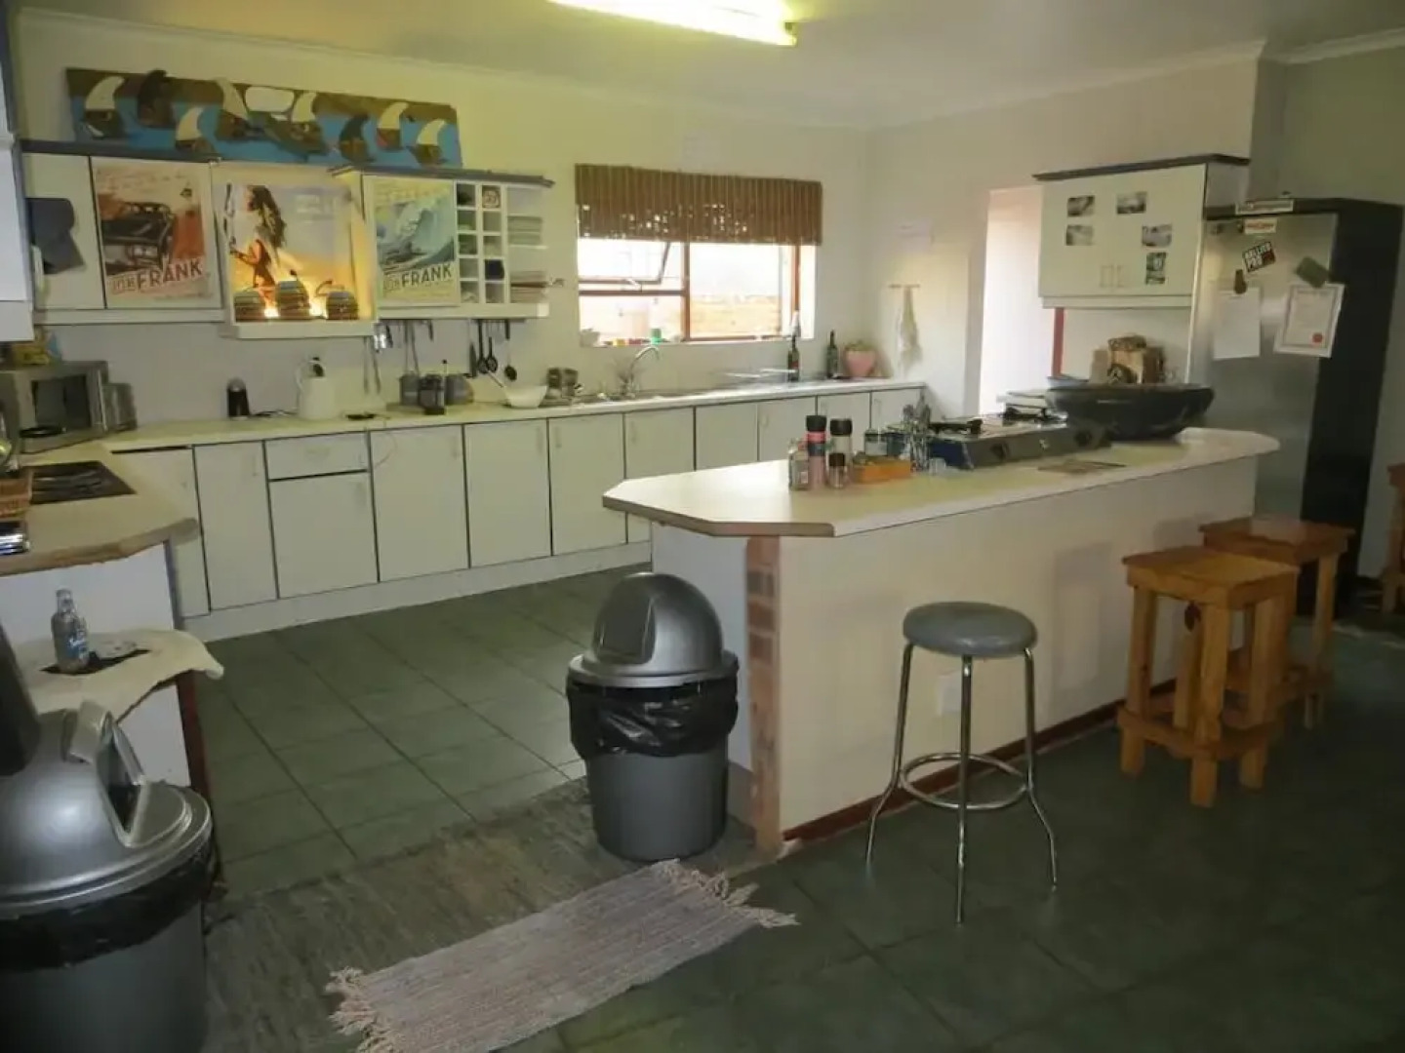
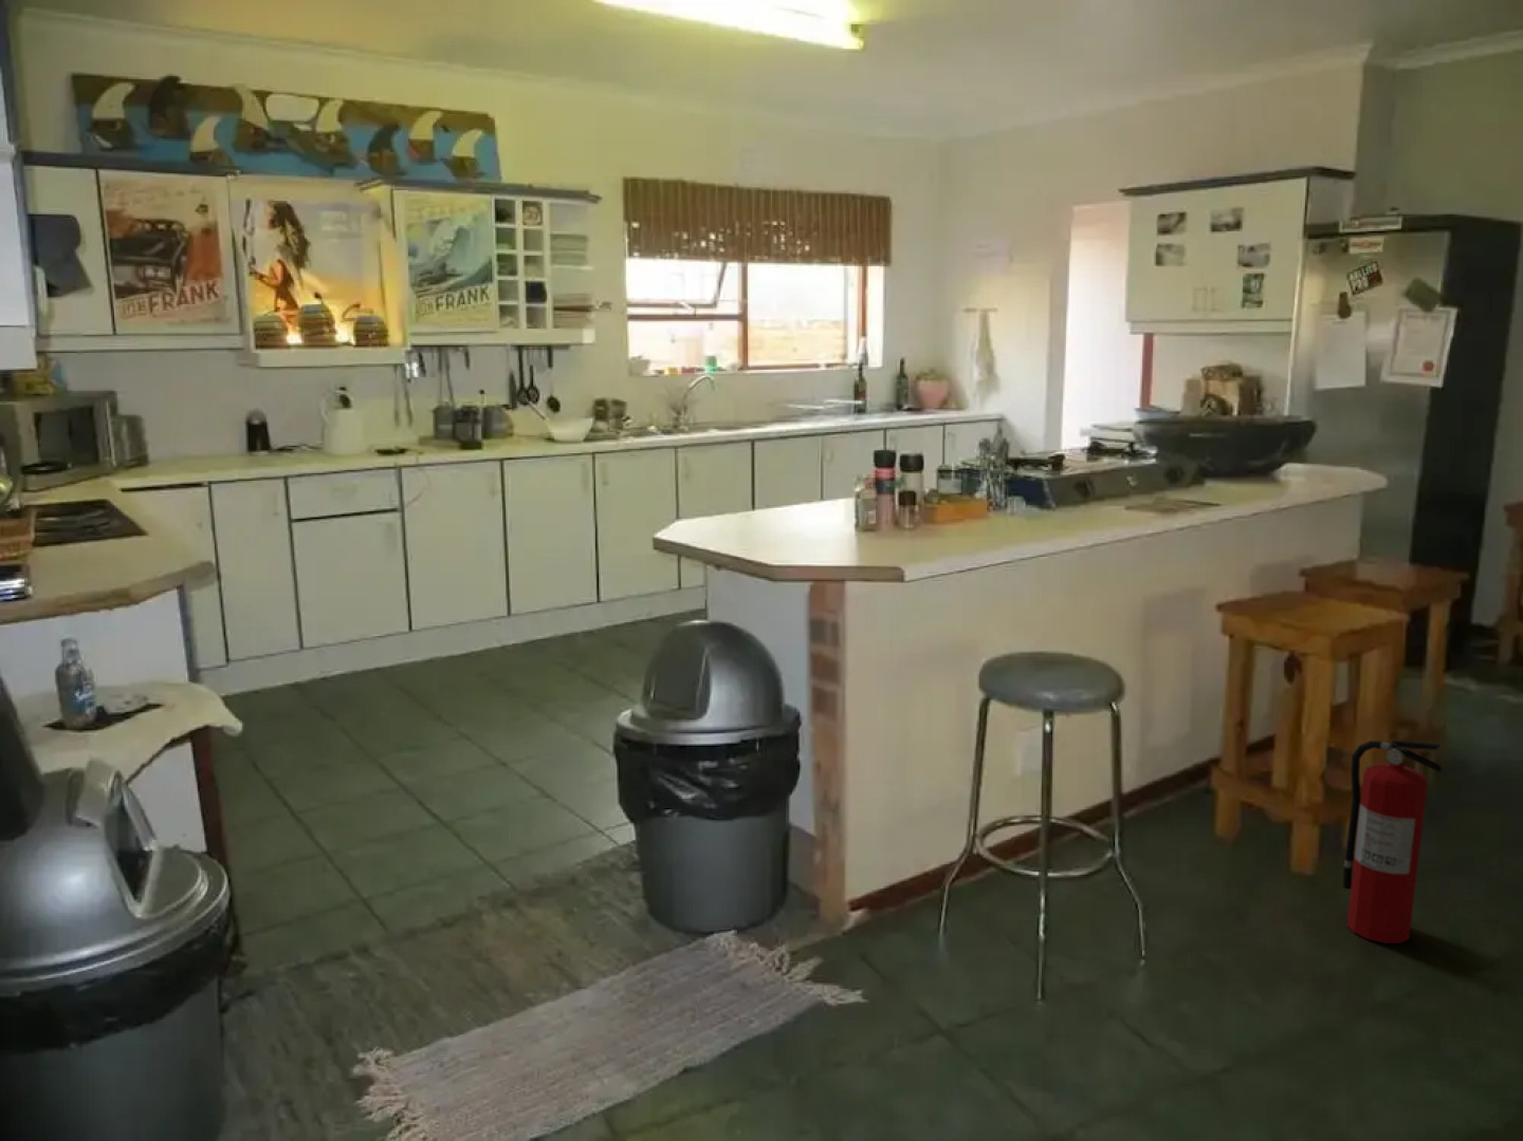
+ fire extinguisher (1386, 833)
